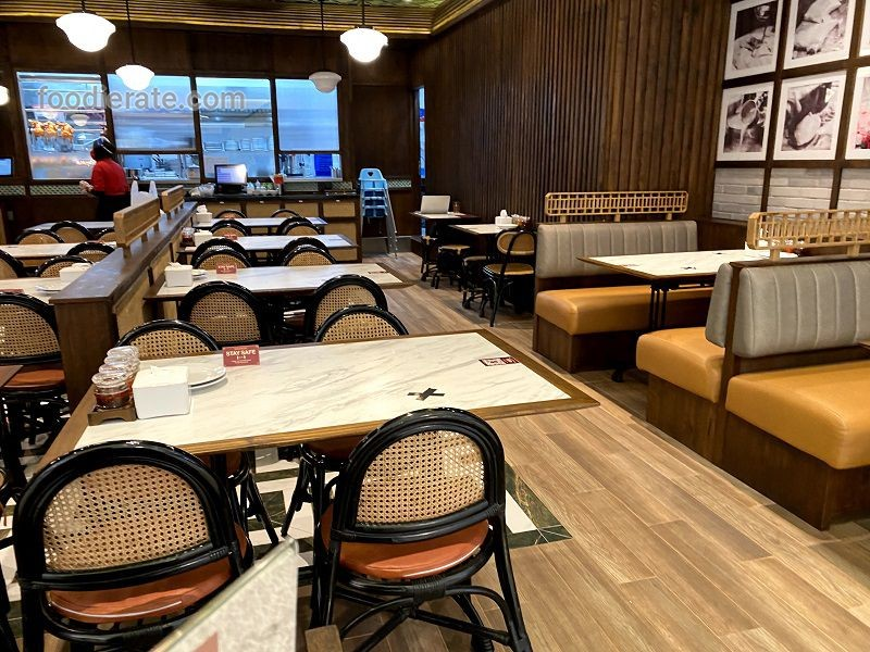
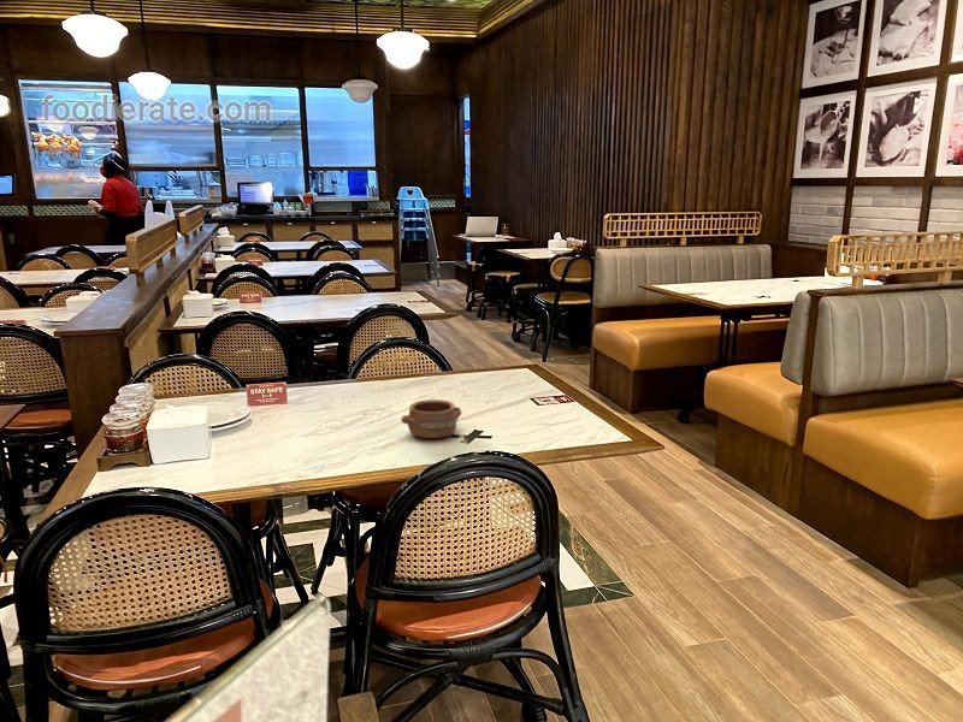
+ pottery (432, 419)
